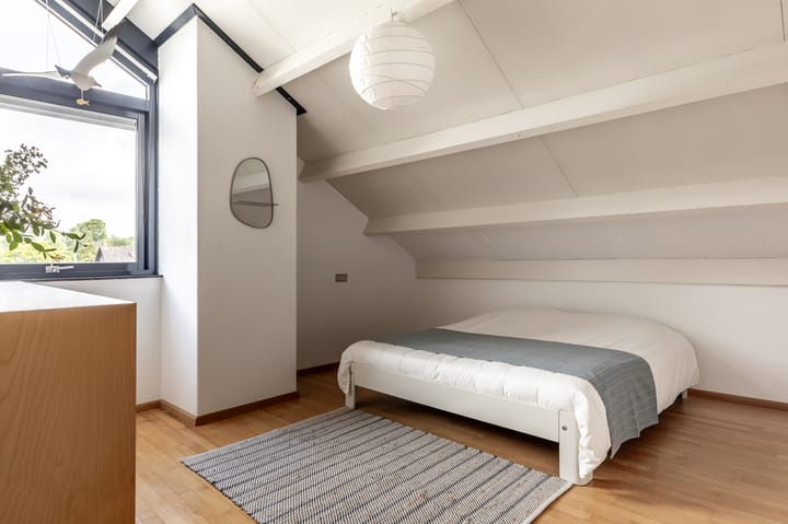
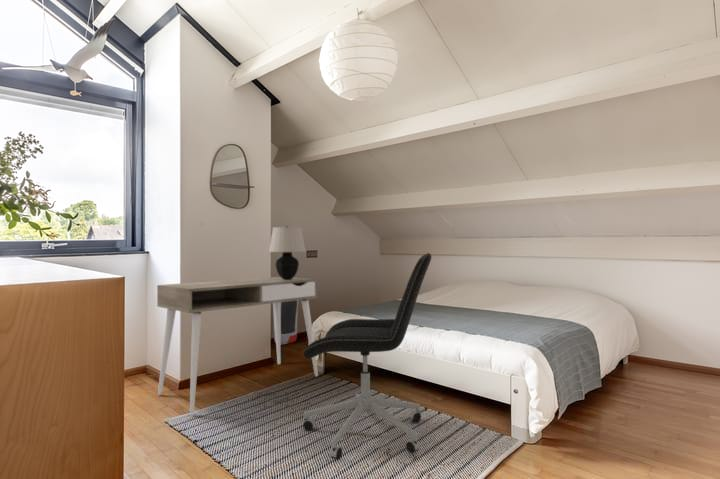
+ air purifier (287, 312)
+ desk (236, 307)
+ table lamp (287, 252)
+ office chair (366, 342)
